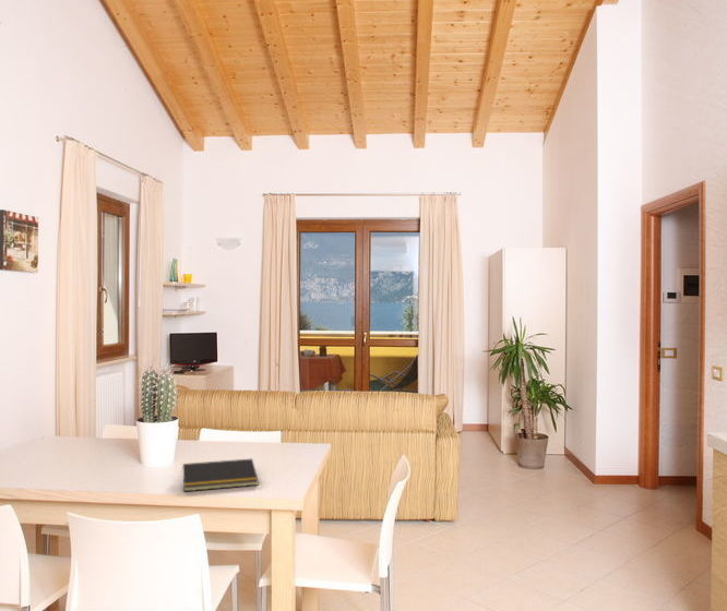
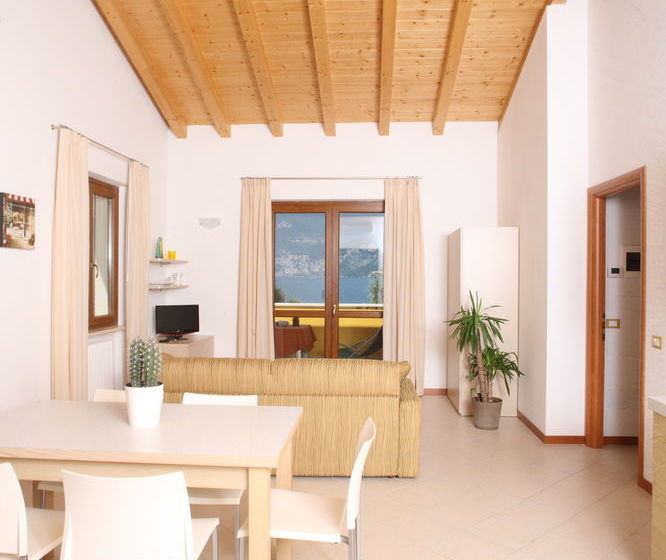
- notepad (219, 474)
